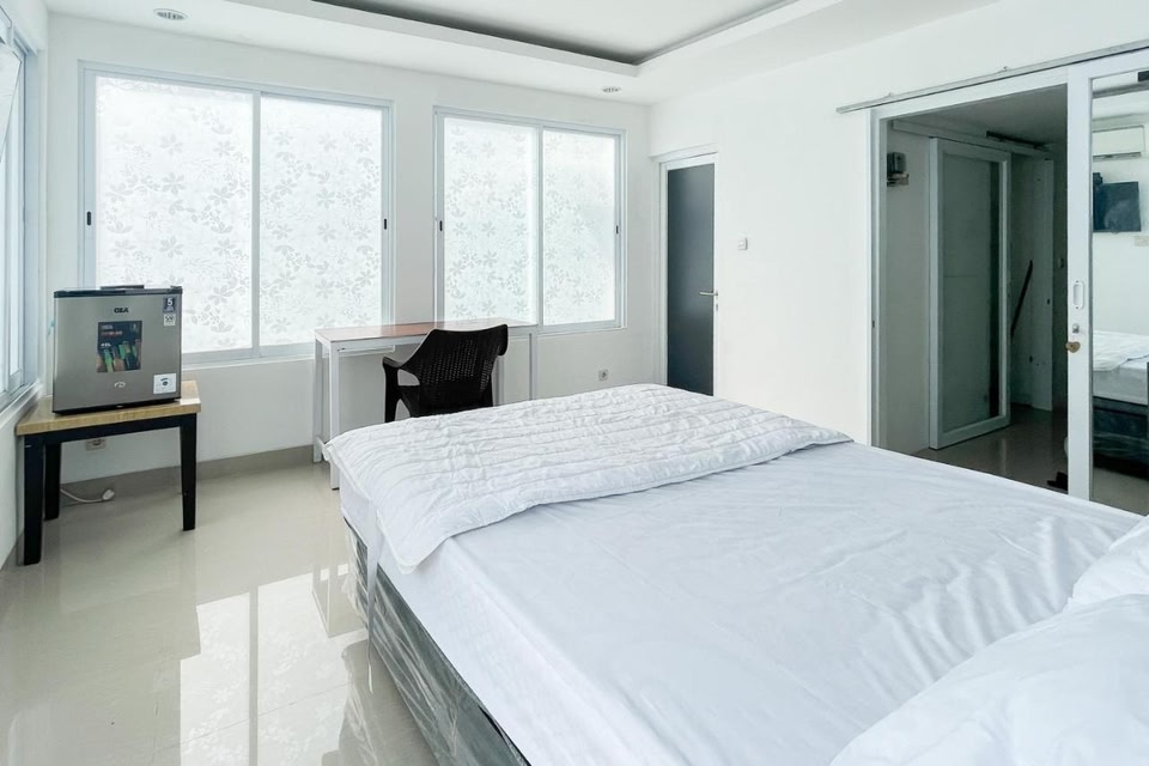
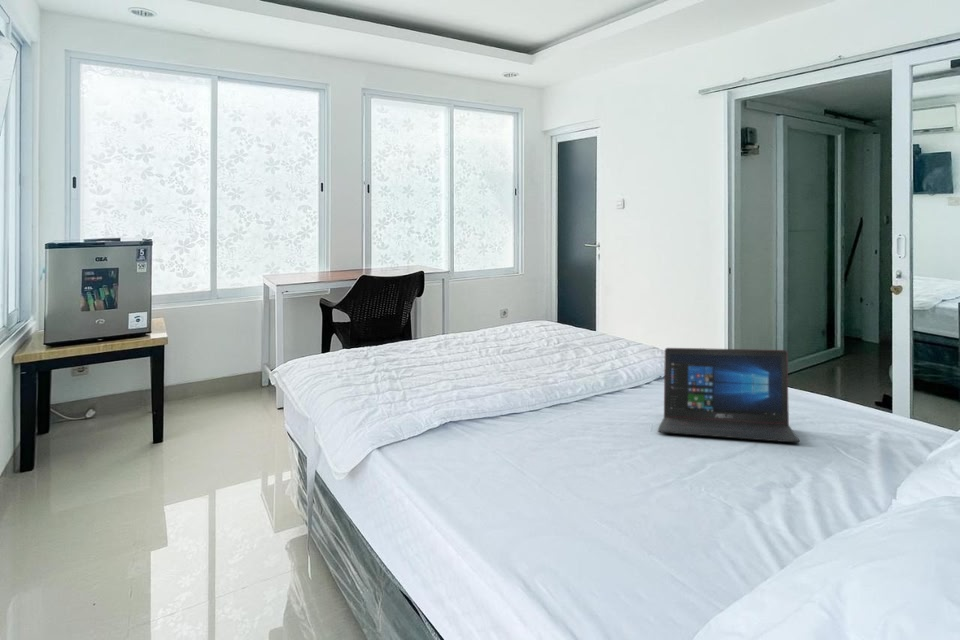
+ laptop (724, 390)
